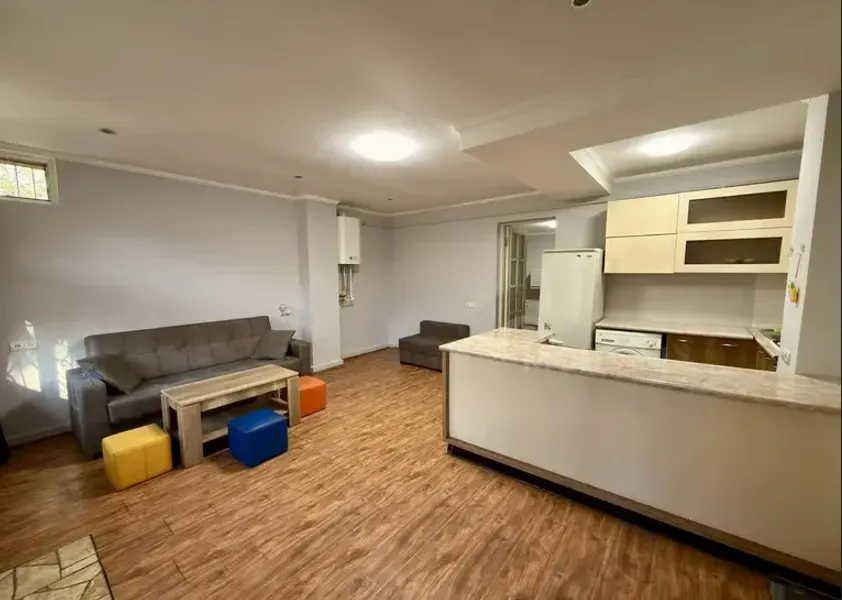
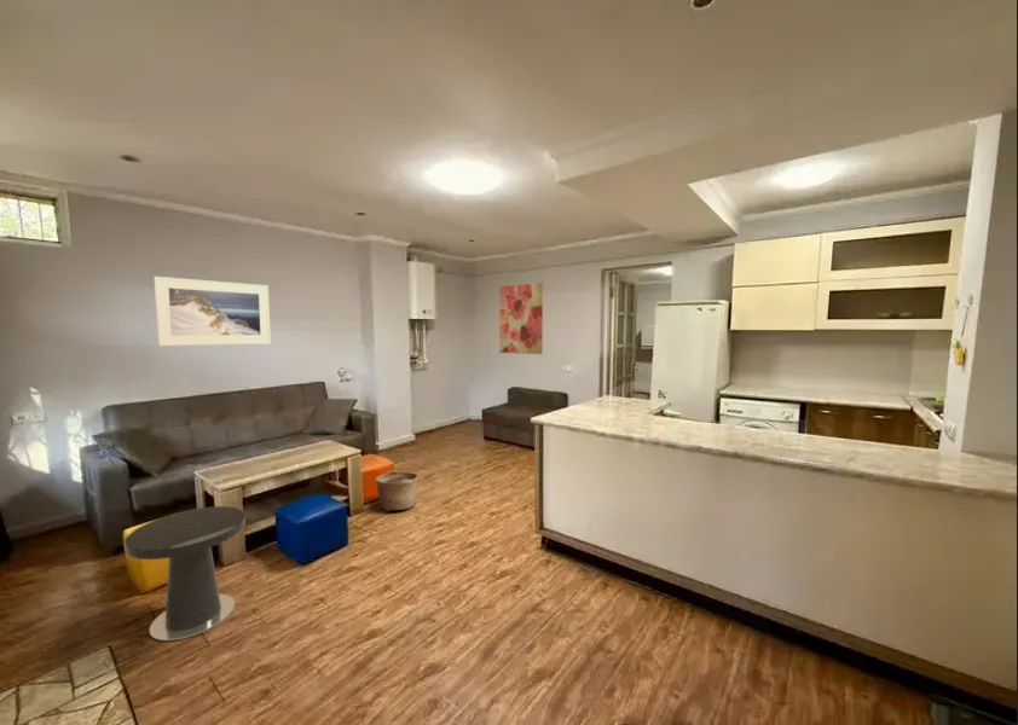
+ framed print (218, 313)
+ wall art (520, 319)
+ basket (397, 489)
+ side table (191, 570)
